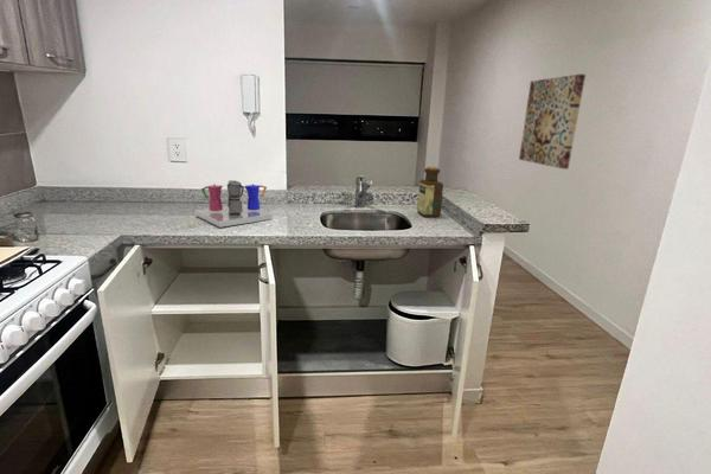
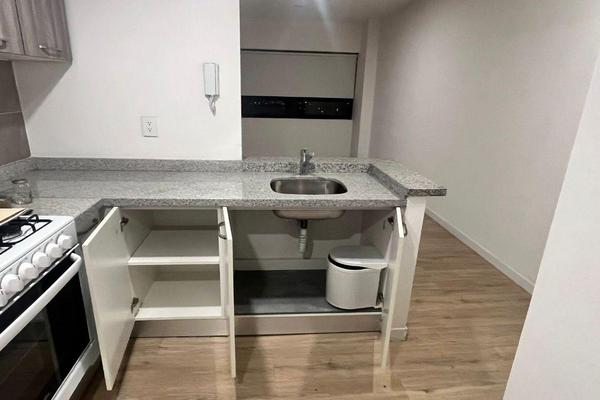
- bottle (430, 191)
- wall art (547, 122)
- coffee maker (232, 198)
